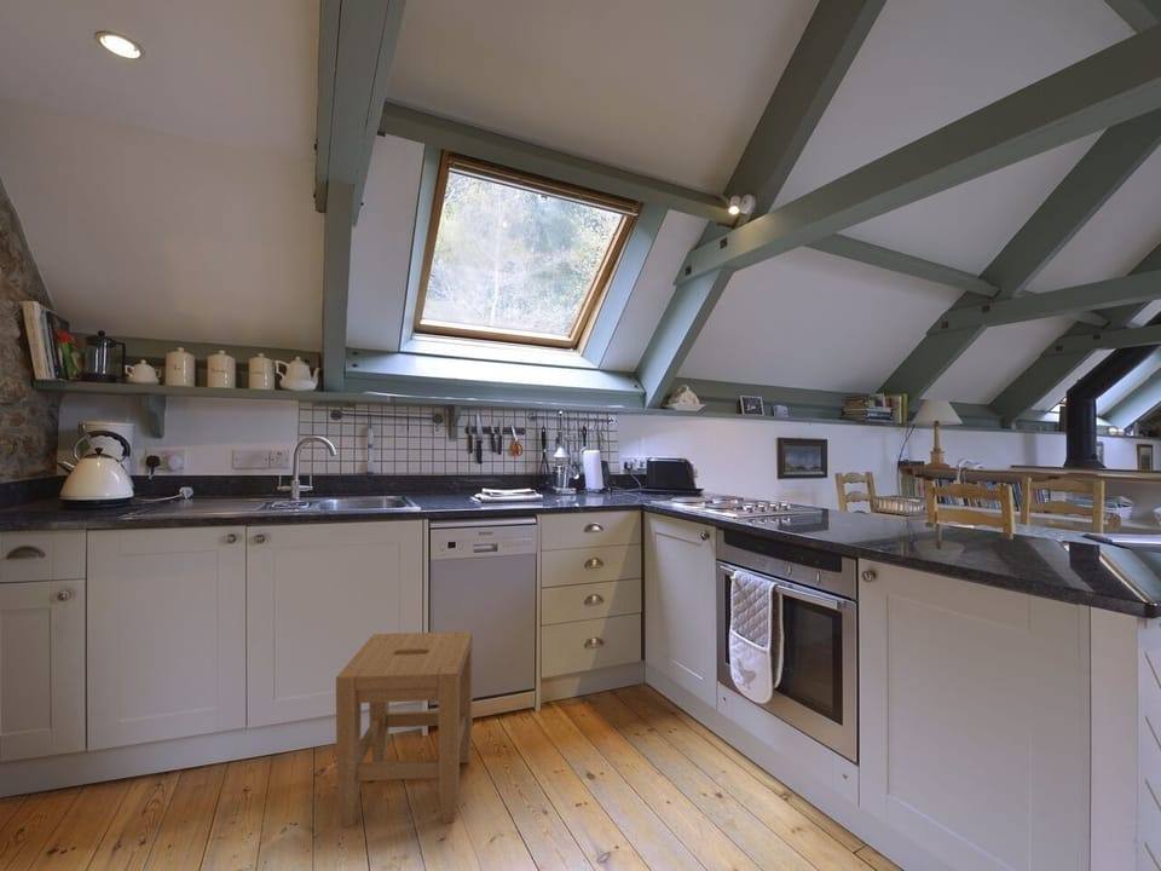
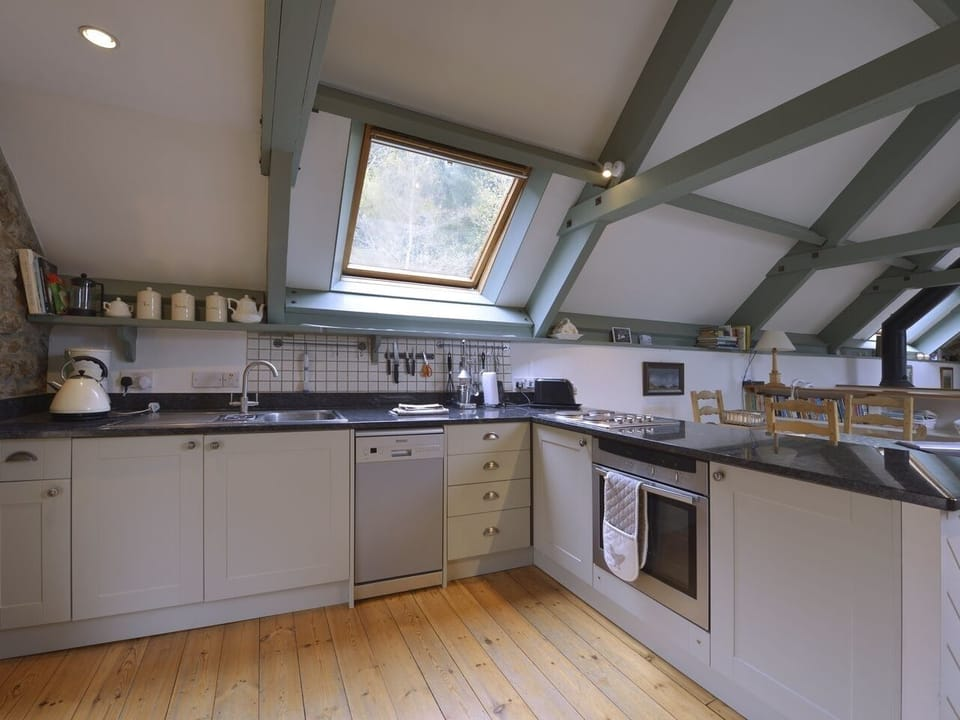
- stool (411, 720)
